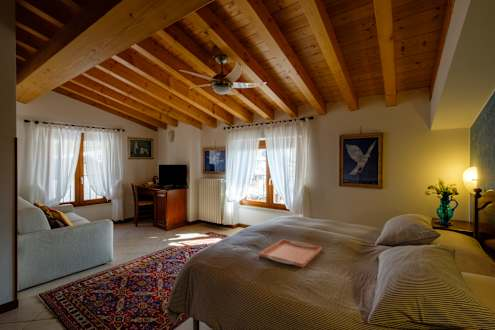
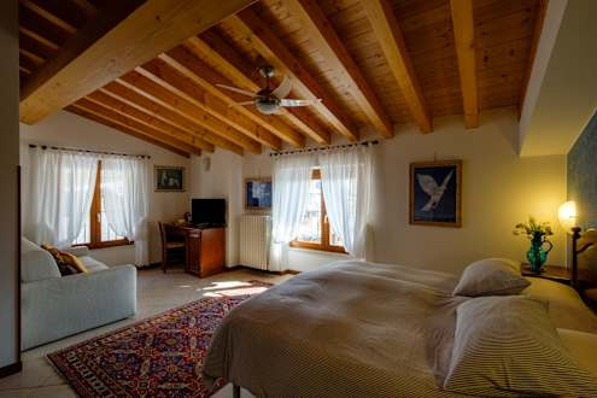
- serving tray (291, 251)
